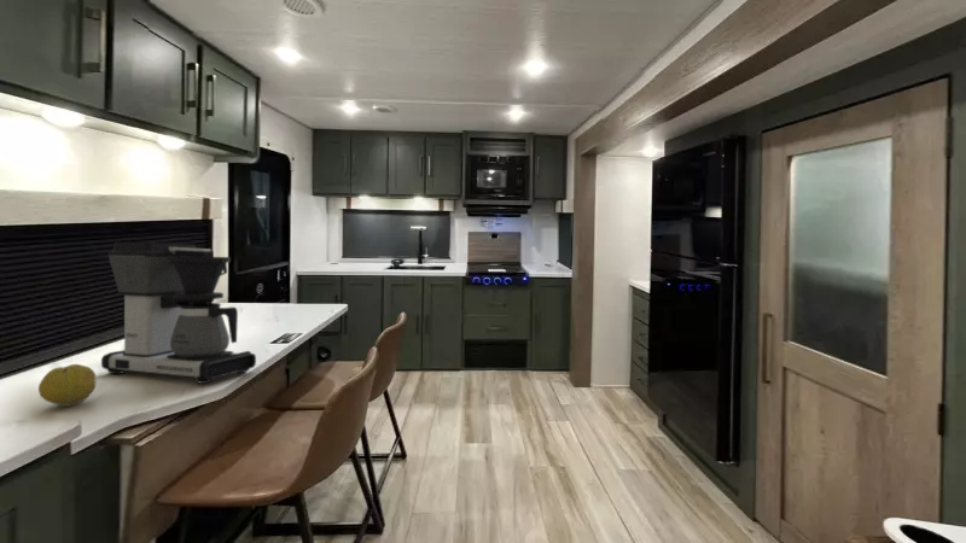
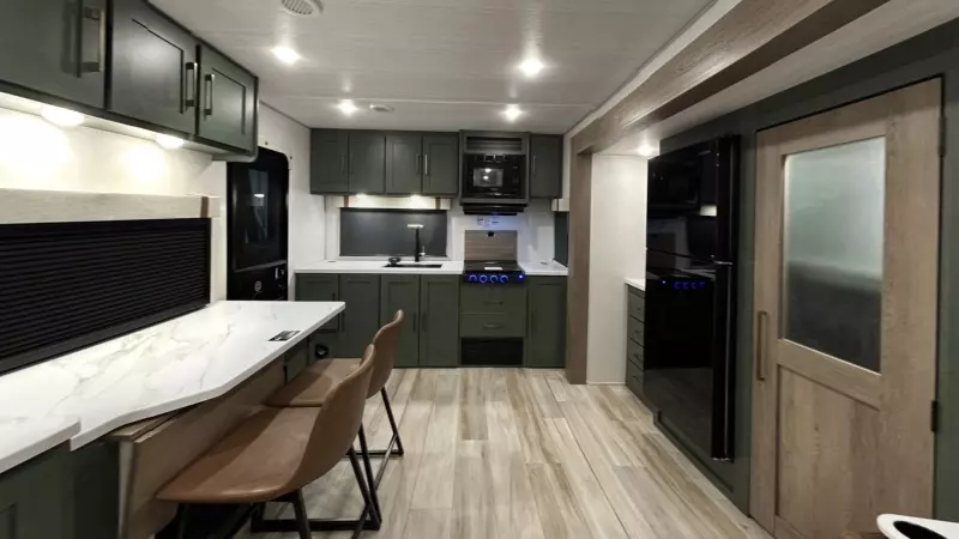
- fruit (69, 385)
- coffee maker (181, 308)
